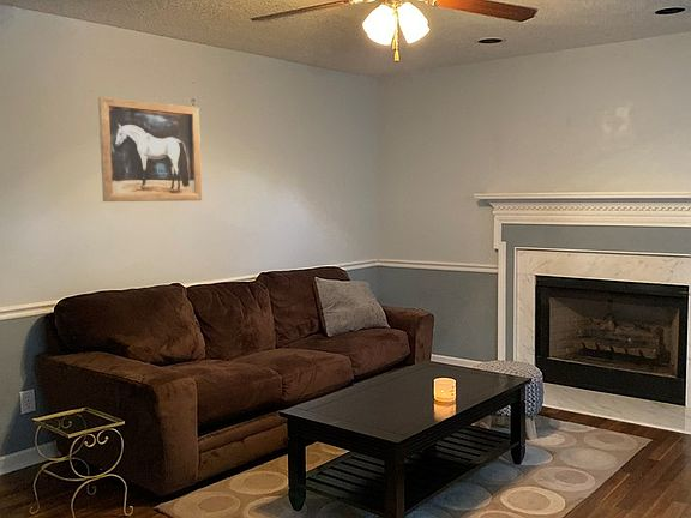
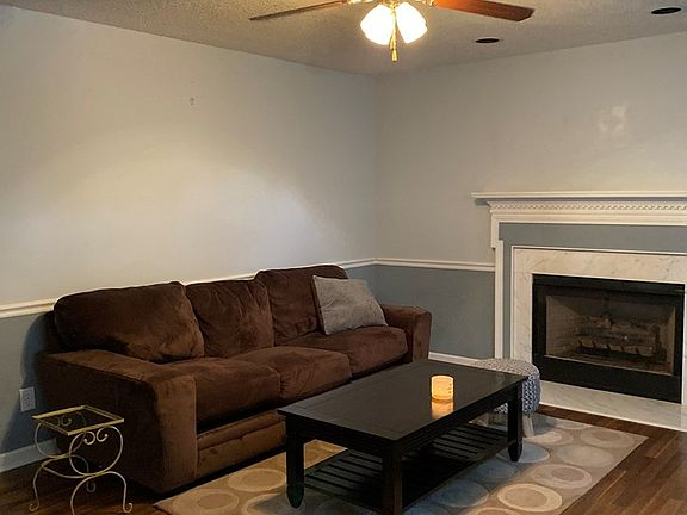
- wall art (152, 151)
